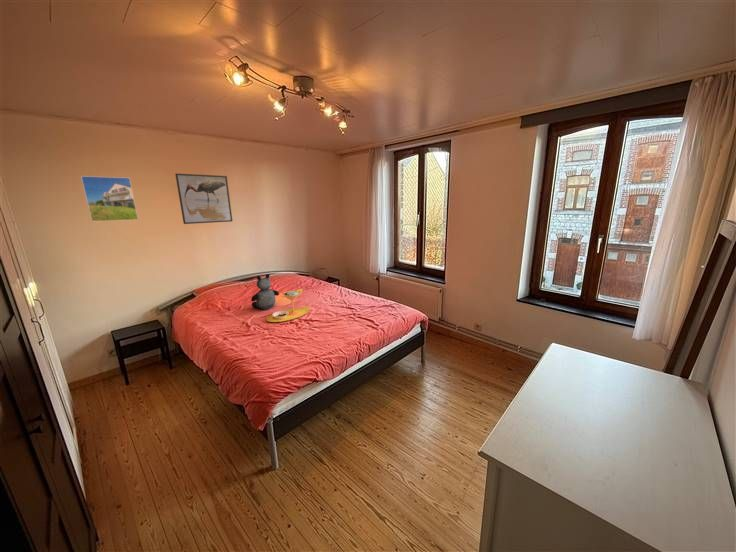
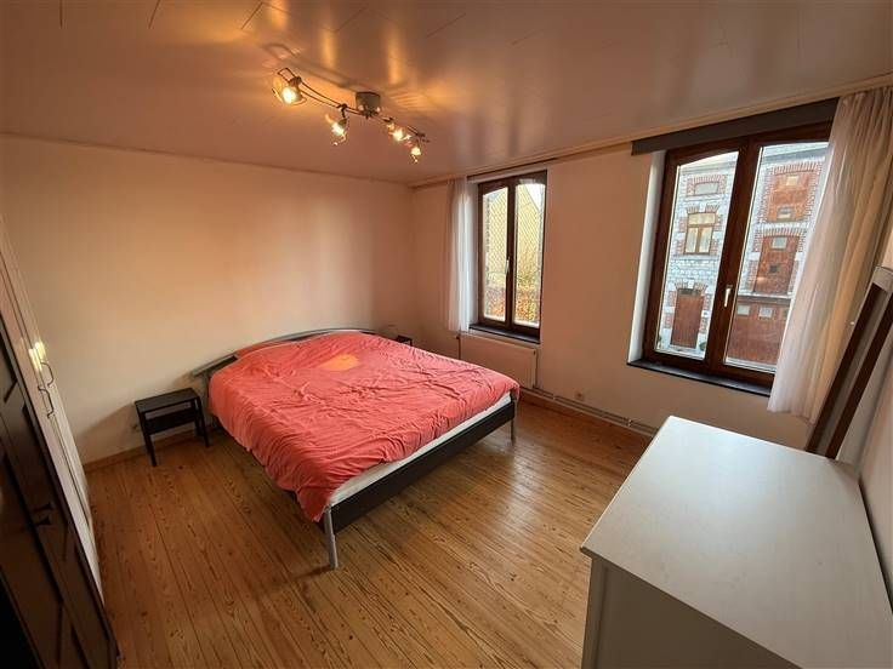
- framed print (111, 199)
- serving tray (292, 303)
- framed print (205, 199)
- teddy bear (262, 290)
